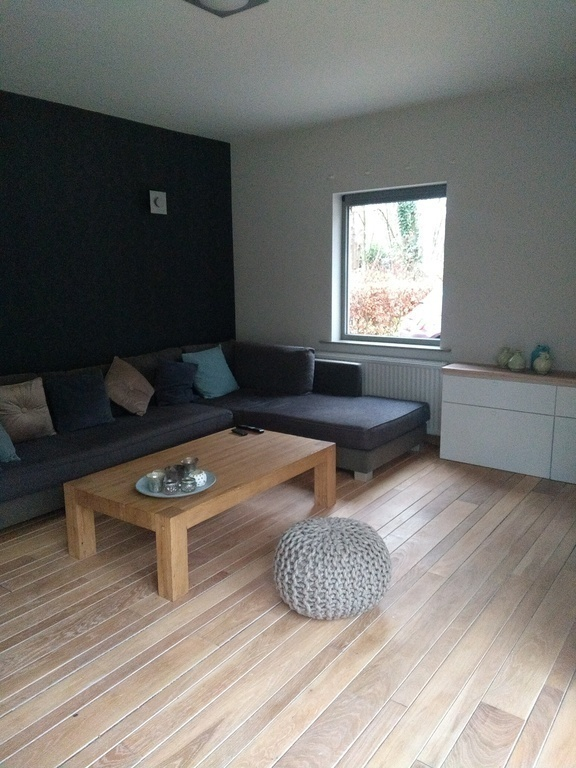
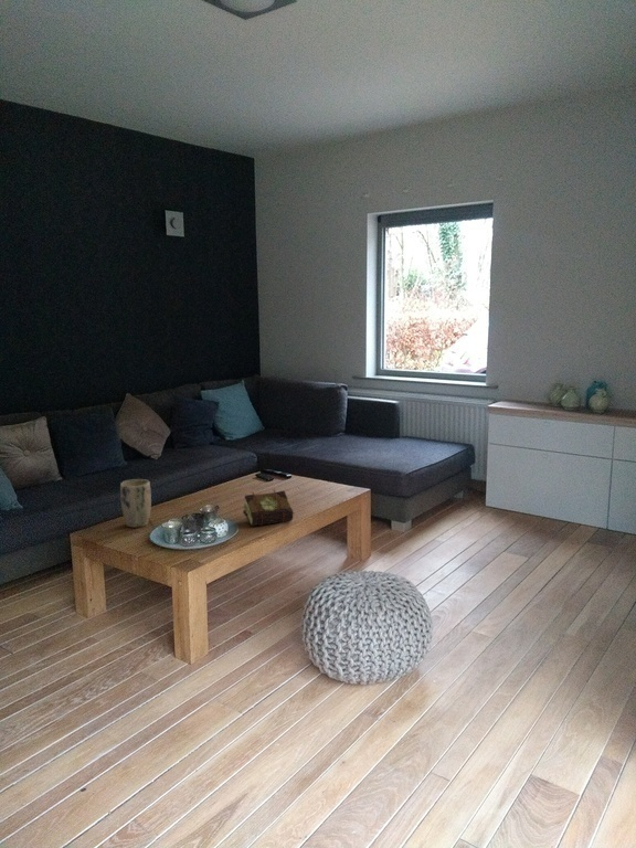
+ plant pot (136, 504)
+ book (273, 506)
